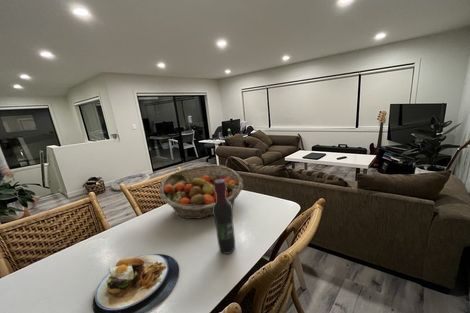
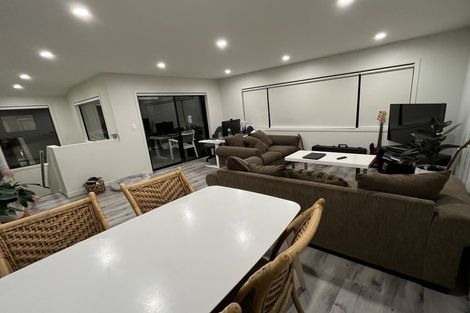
- fruit basket (203, 189)
- plate (137, 272)
- wine bottle (223, 216)
